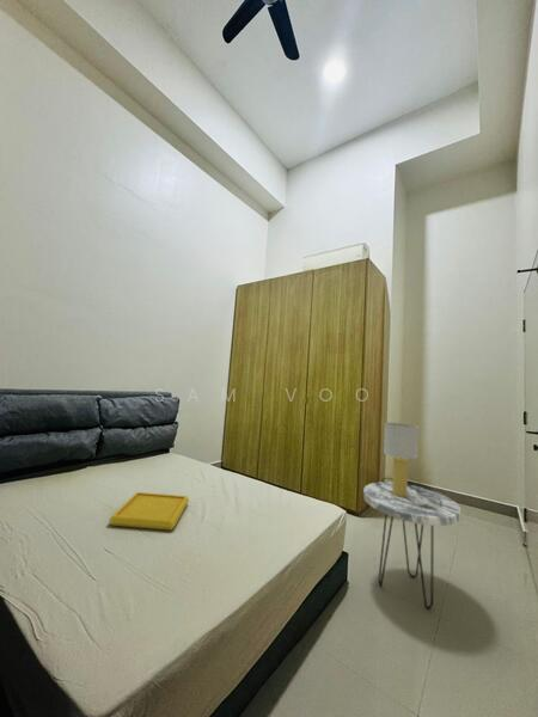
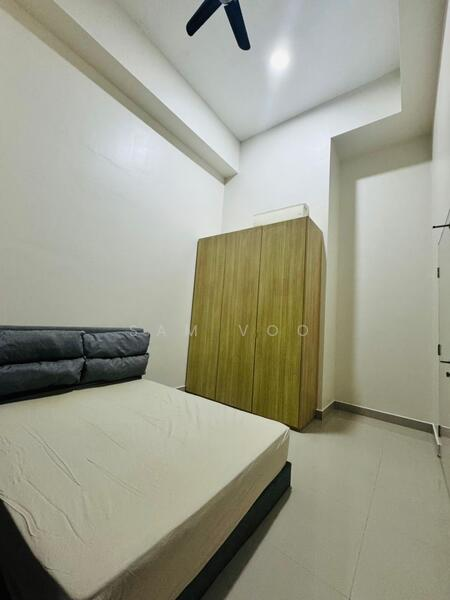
- side table (405, 543)
- serving tray (152, 509)
- table lamp (408, 458)
